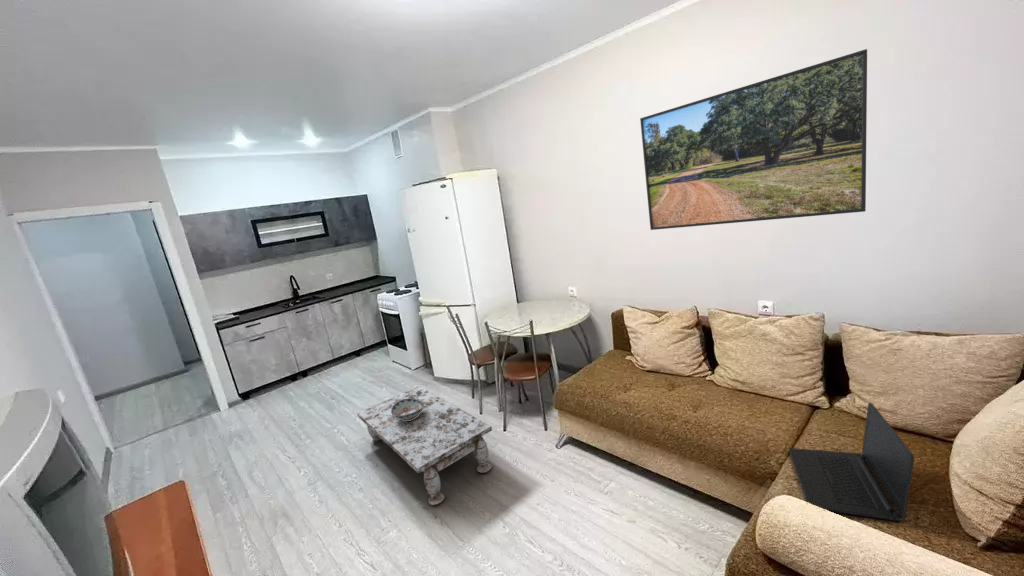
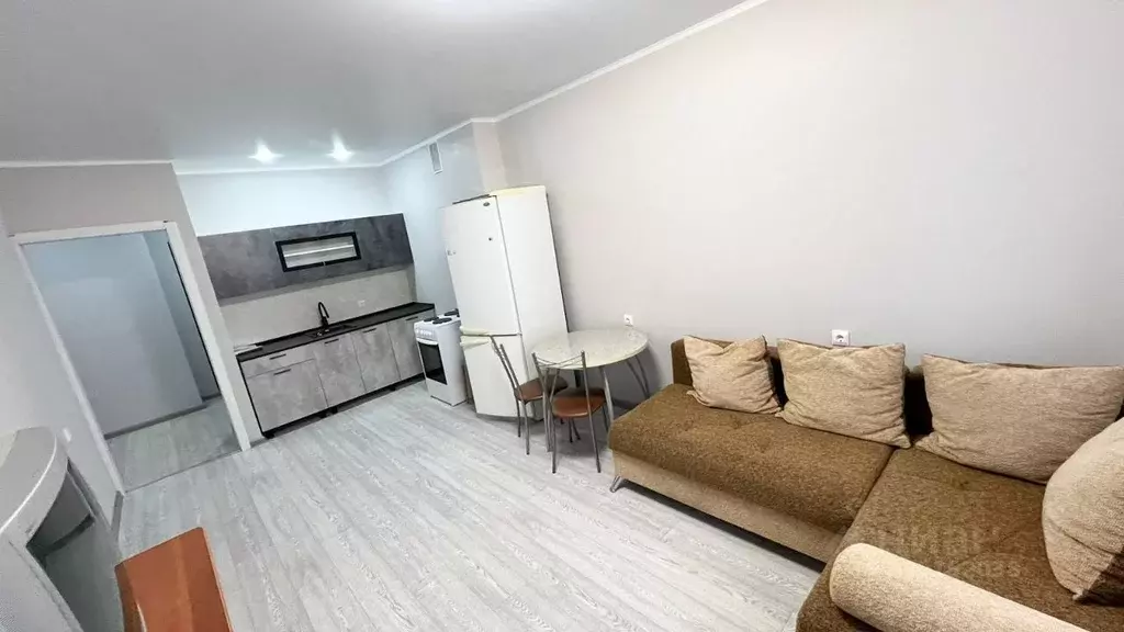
- laptop (841, 452)
- decorative bowl (408, 411)
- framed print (736, 158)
- coffee table (421, 436)
